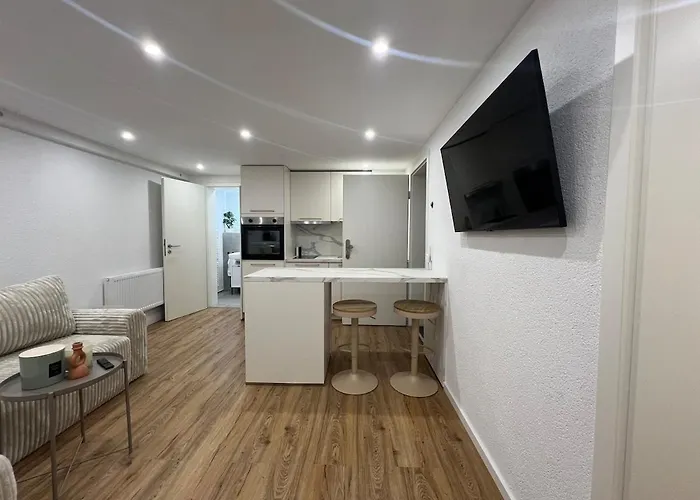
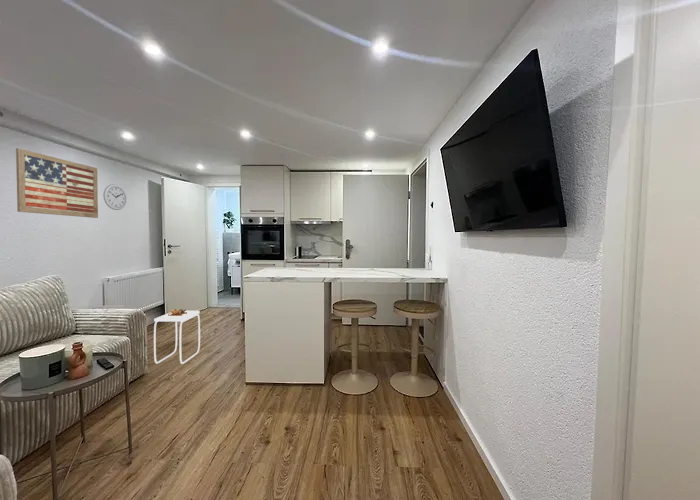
+ wall art (62, 187)
+ wall clock (116, 197)
+ side table (176, 333)
